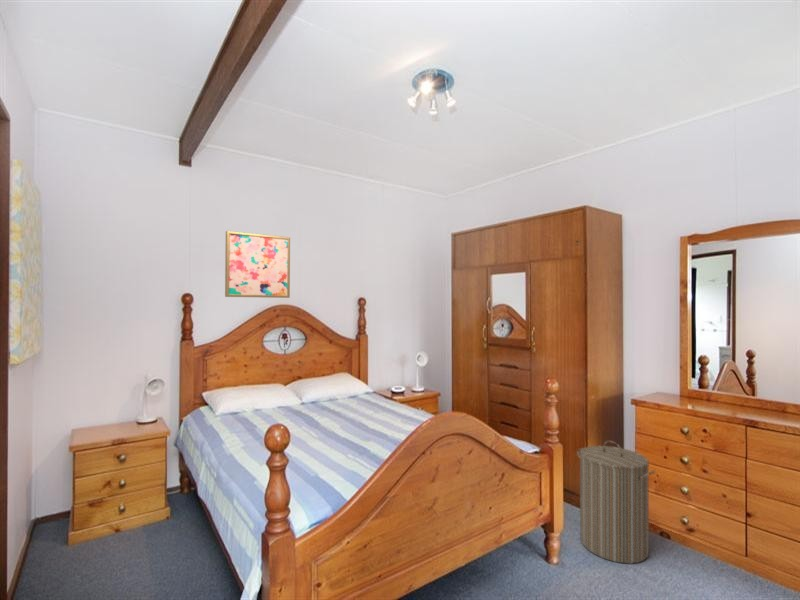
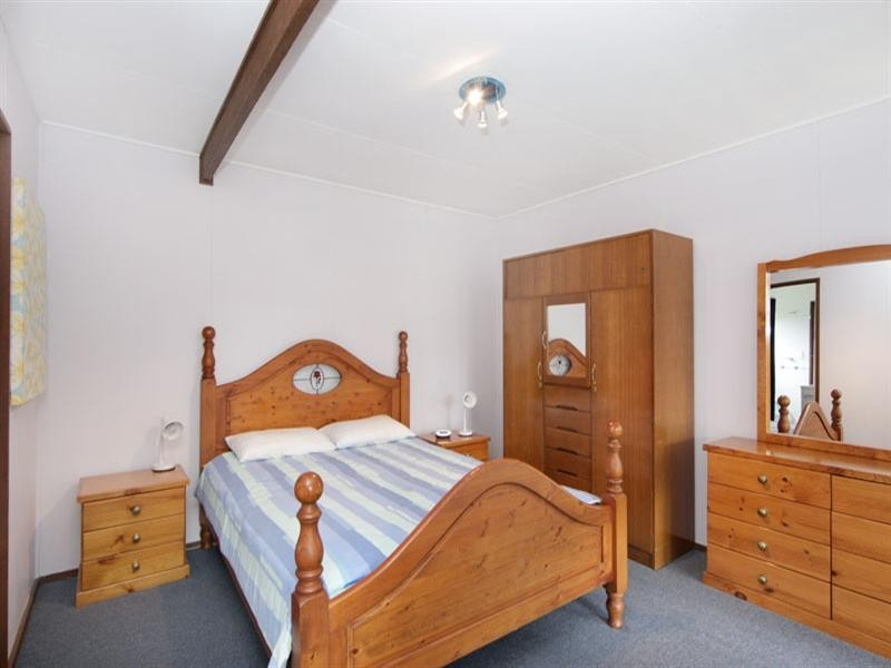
- laundry hamper (613, 493)
- wall art (258, 265)
